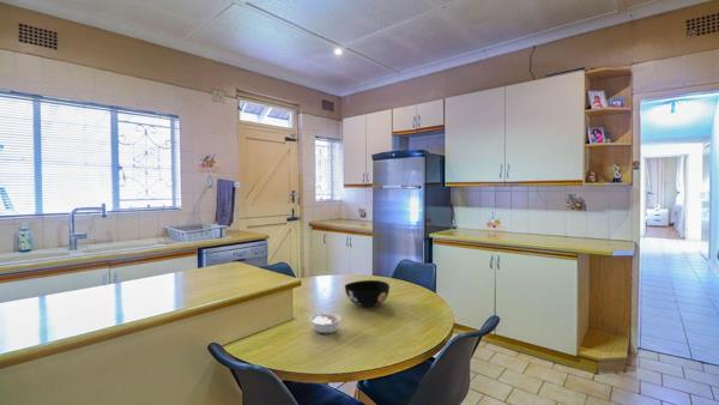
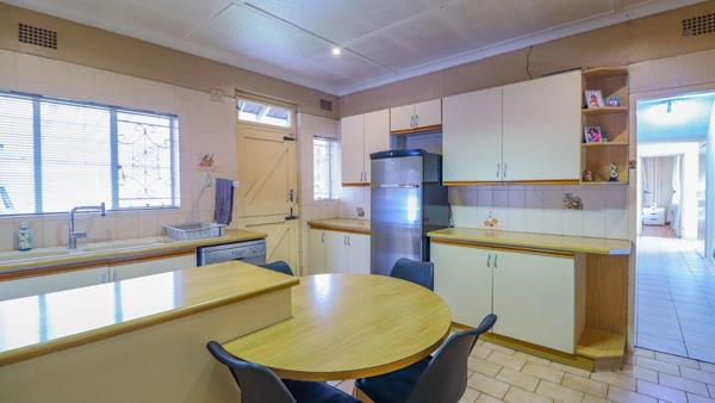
- legume (324, 322)
- bowl (367, 295)
